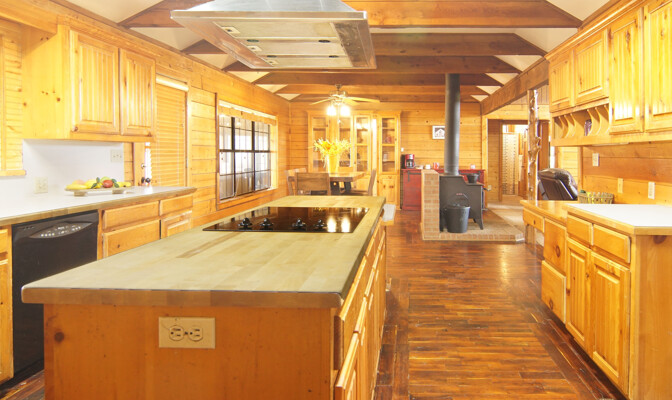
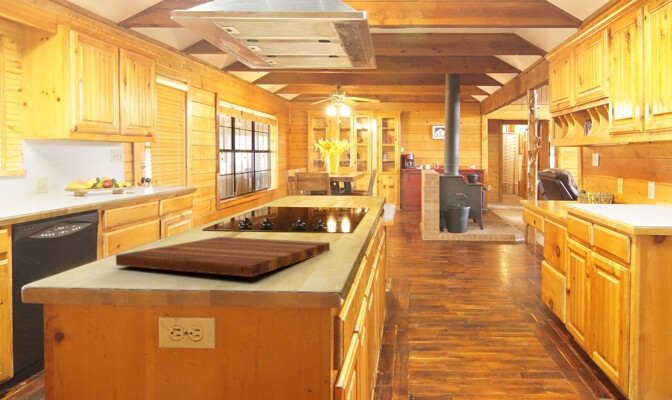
+ cutting board (232, 252)
